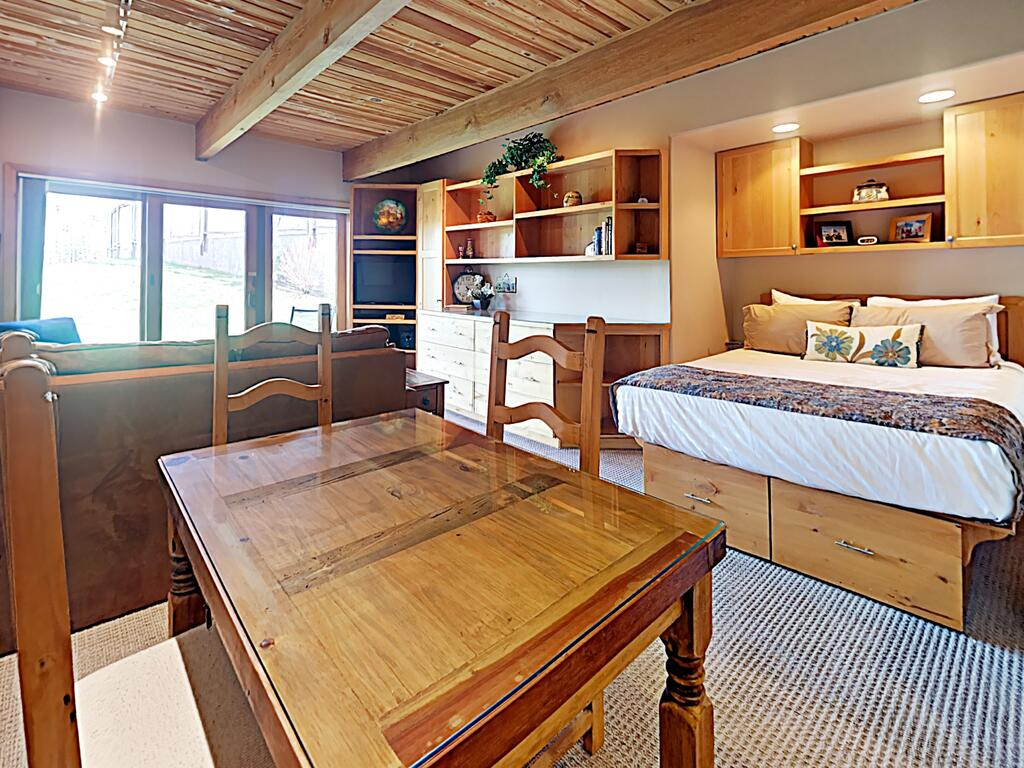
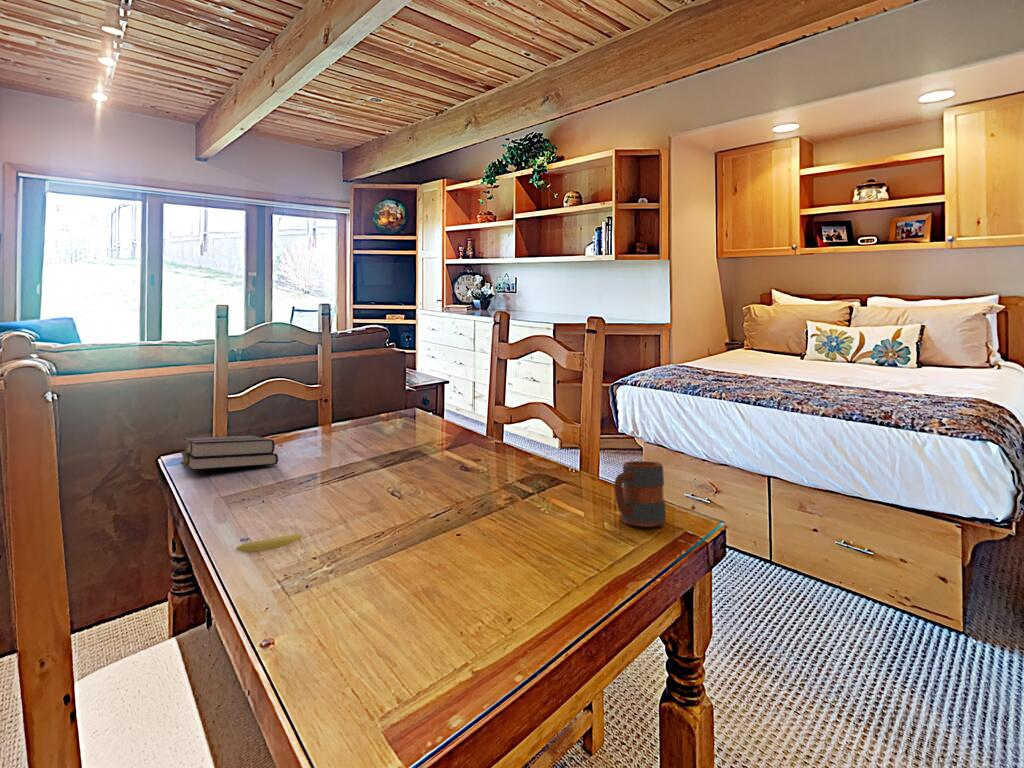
+ mug (637, 493)
+ book (227, 450)
+ fruit (268, 543)
